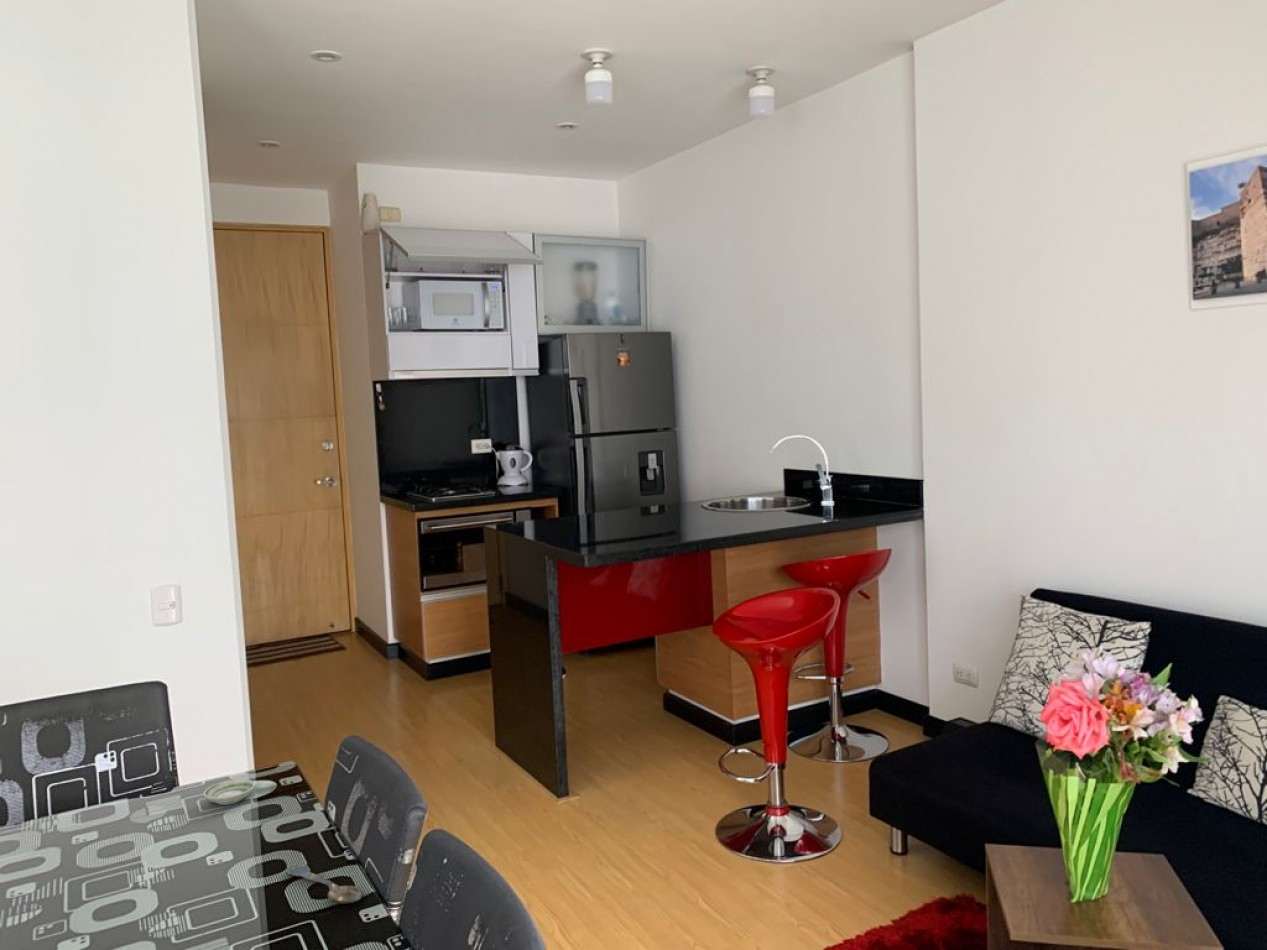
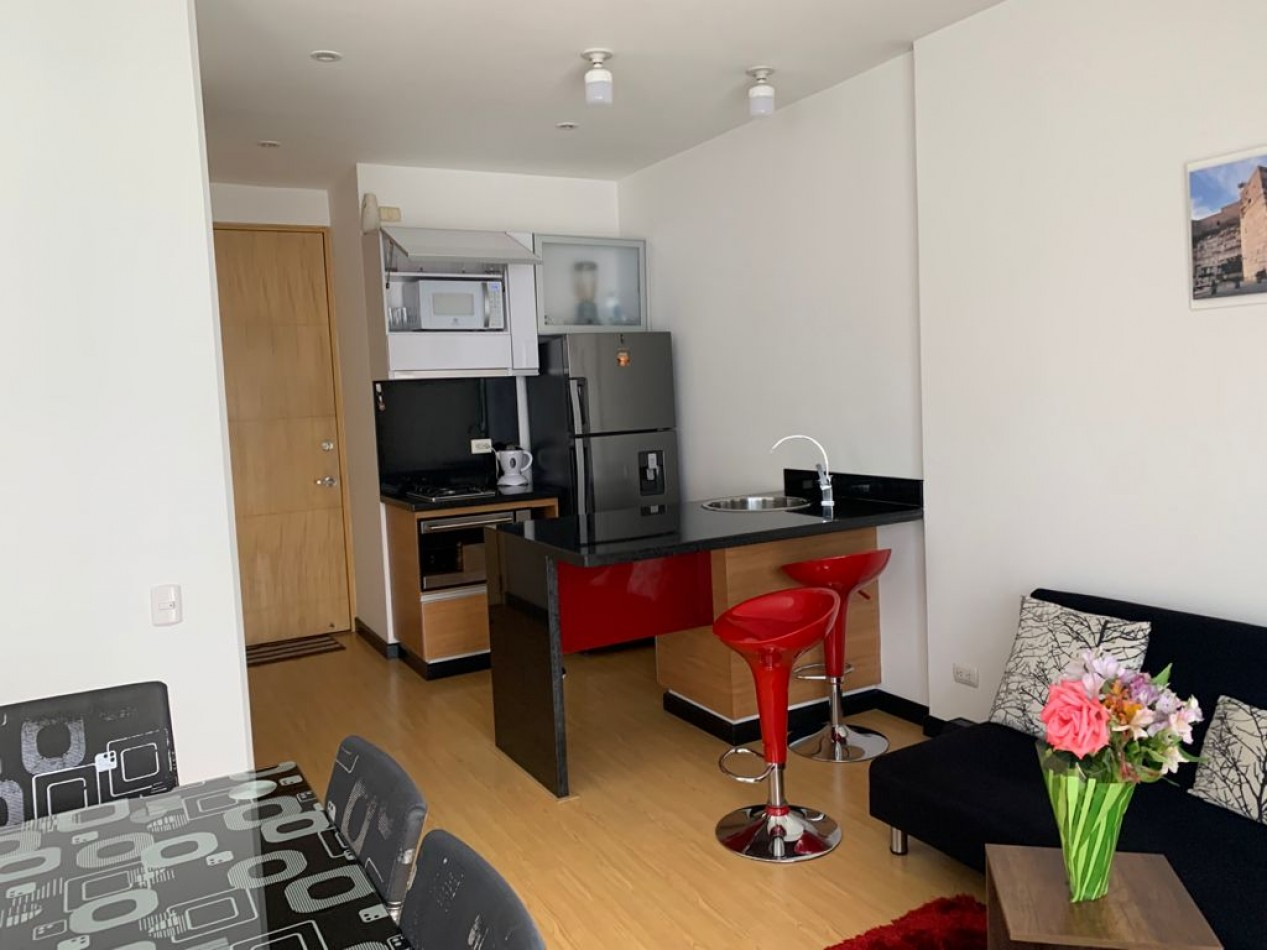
- spoon (322, 882)
- saucer (229, 793)
